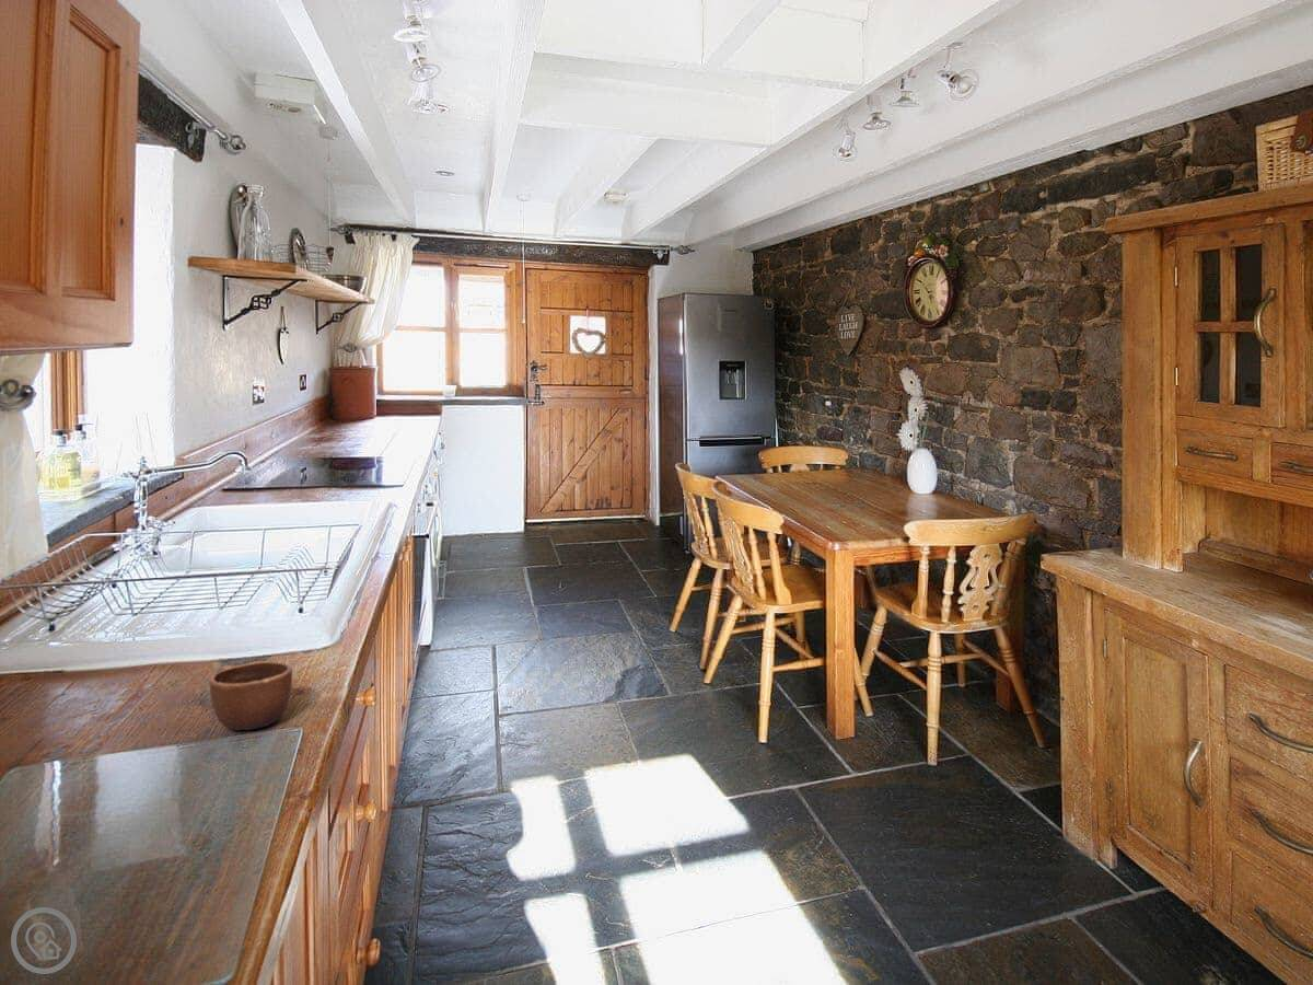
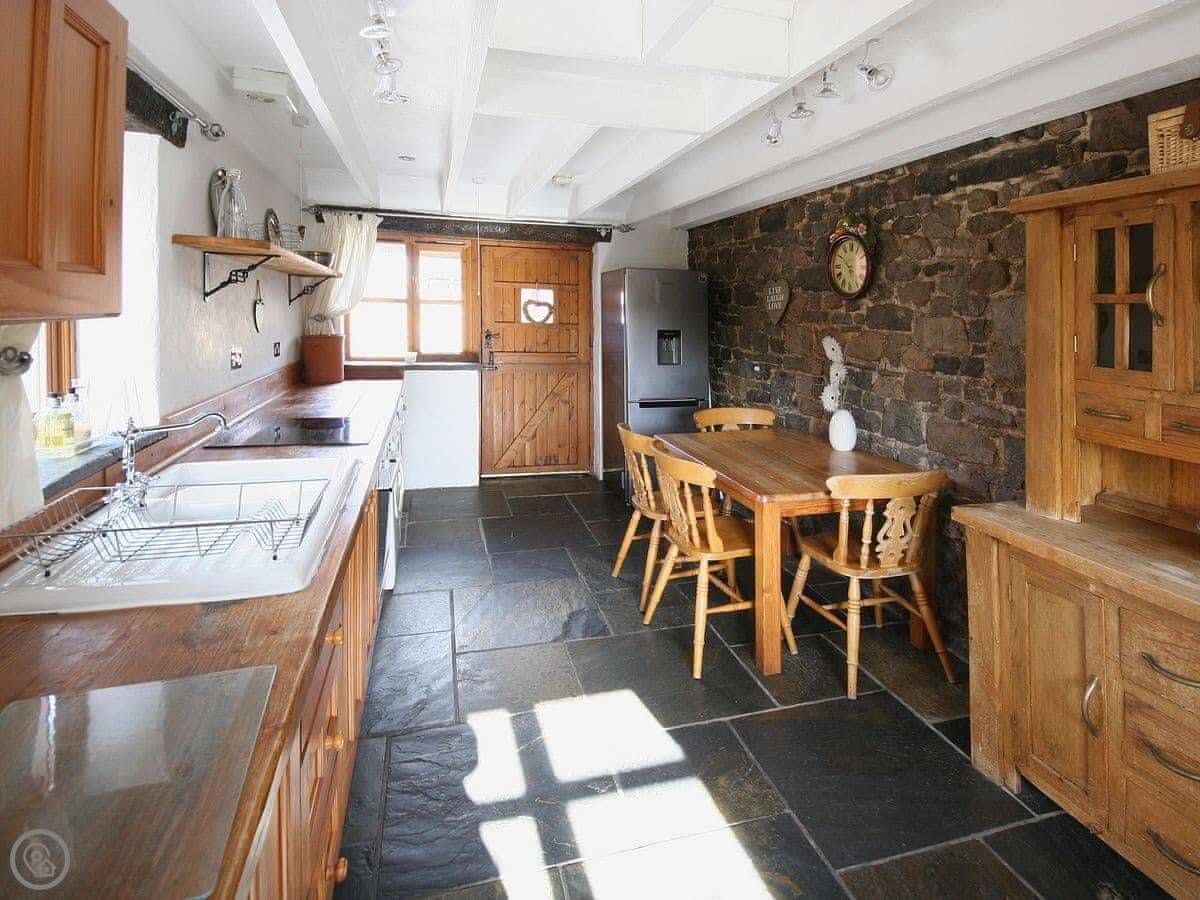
- mug (243, 696)
